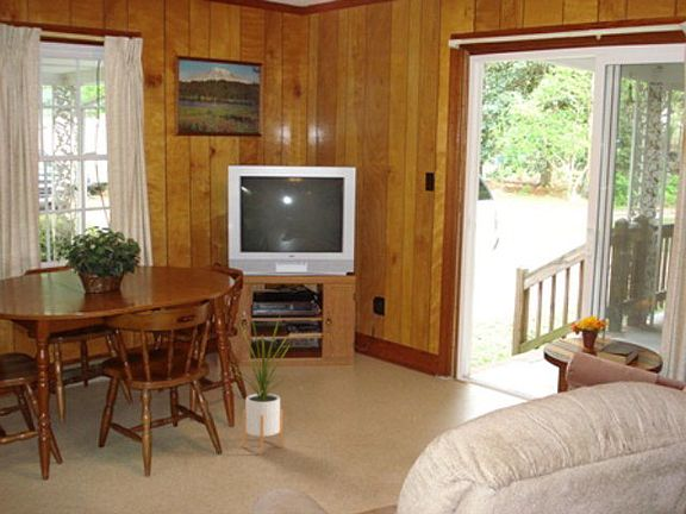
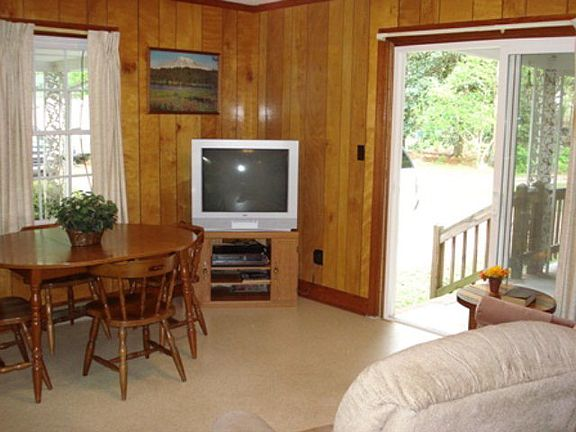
- house plant (261, 382)
